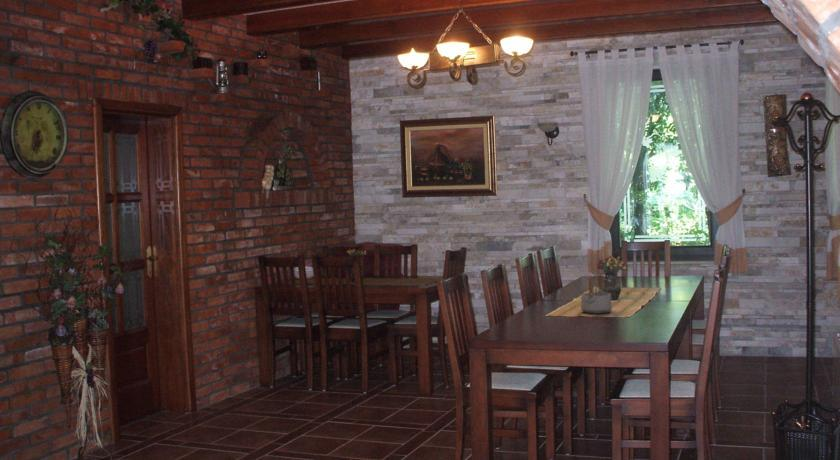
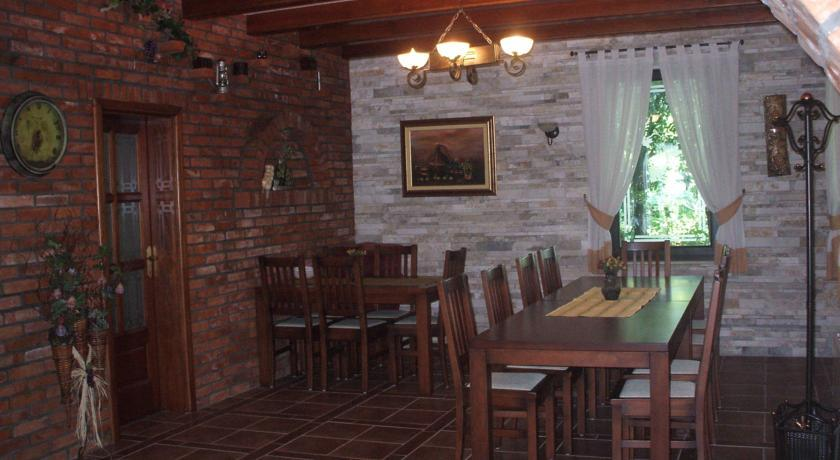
- teapot (595, 293)
